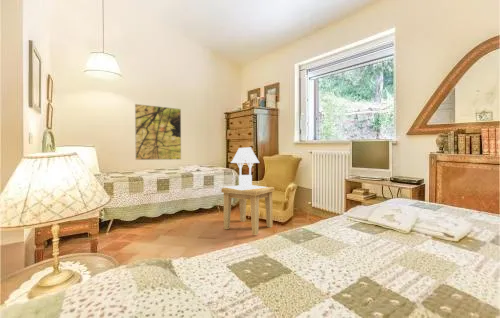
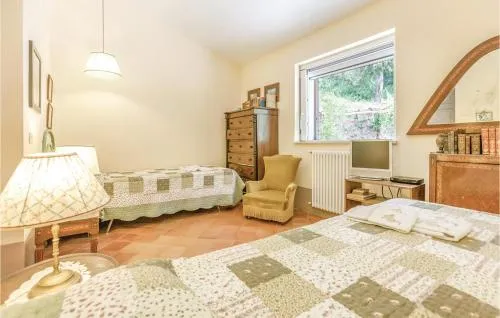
- table lamp (242, 165)
- side table (245, 207)
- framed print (159, 133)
